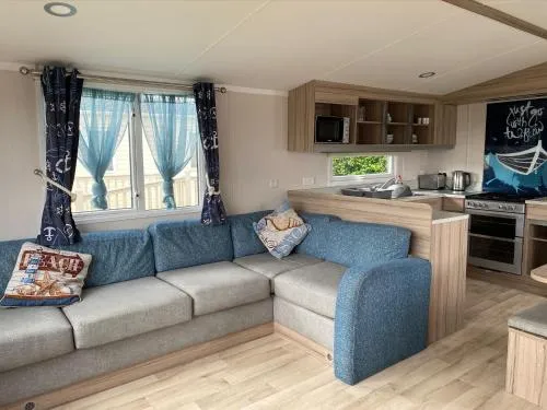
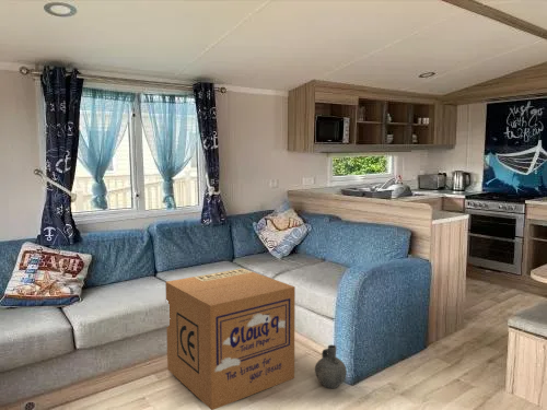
+ cardboard box (229, 329)
+ ceramic jug (330, 365)
